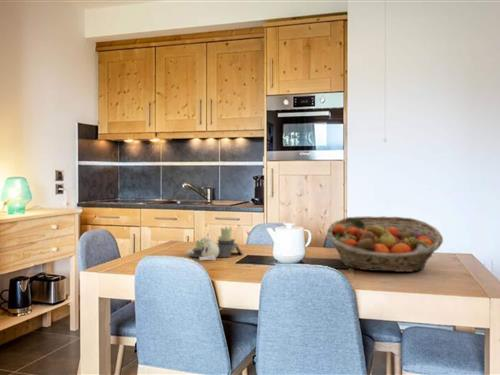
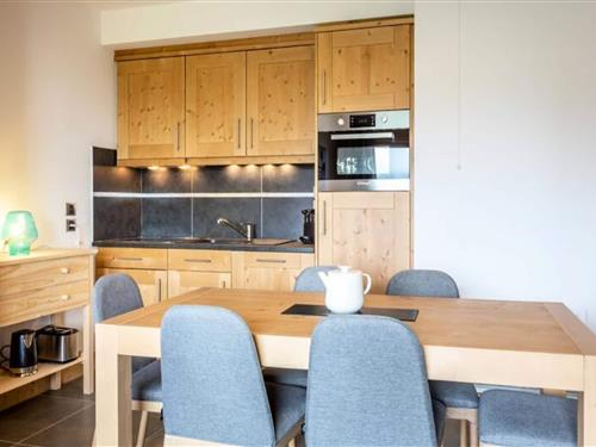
- candle holder (218, 240)
- fruit basket (382, 242)
